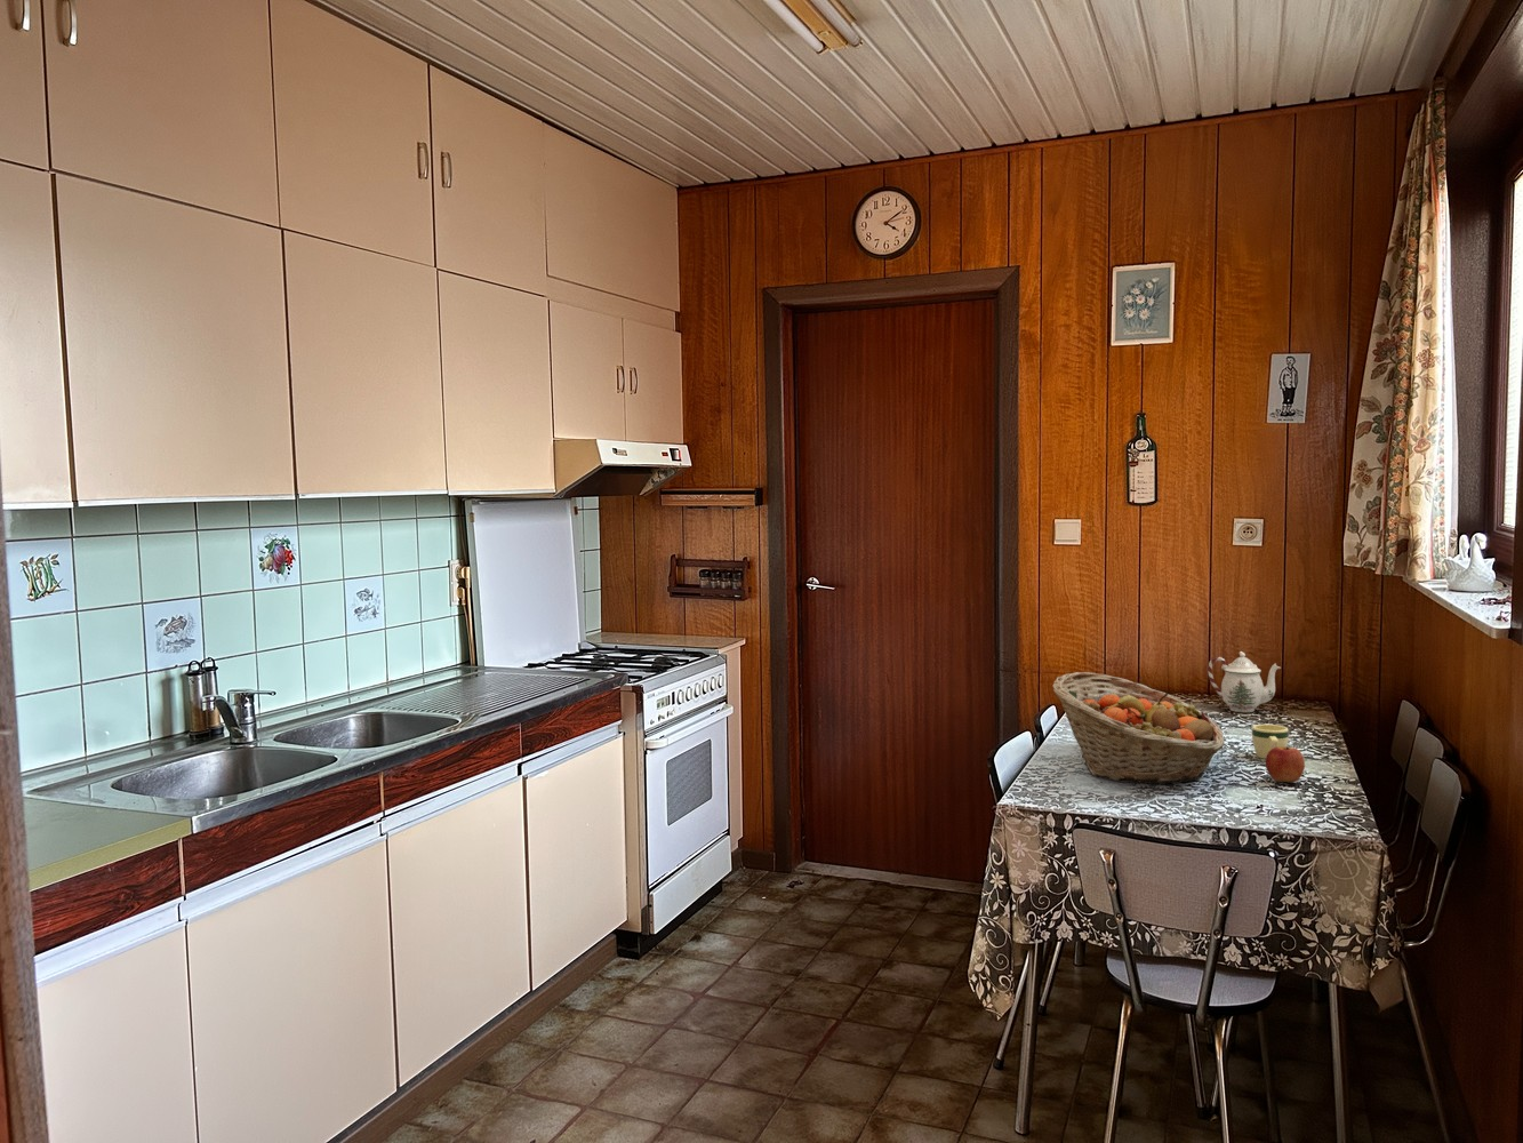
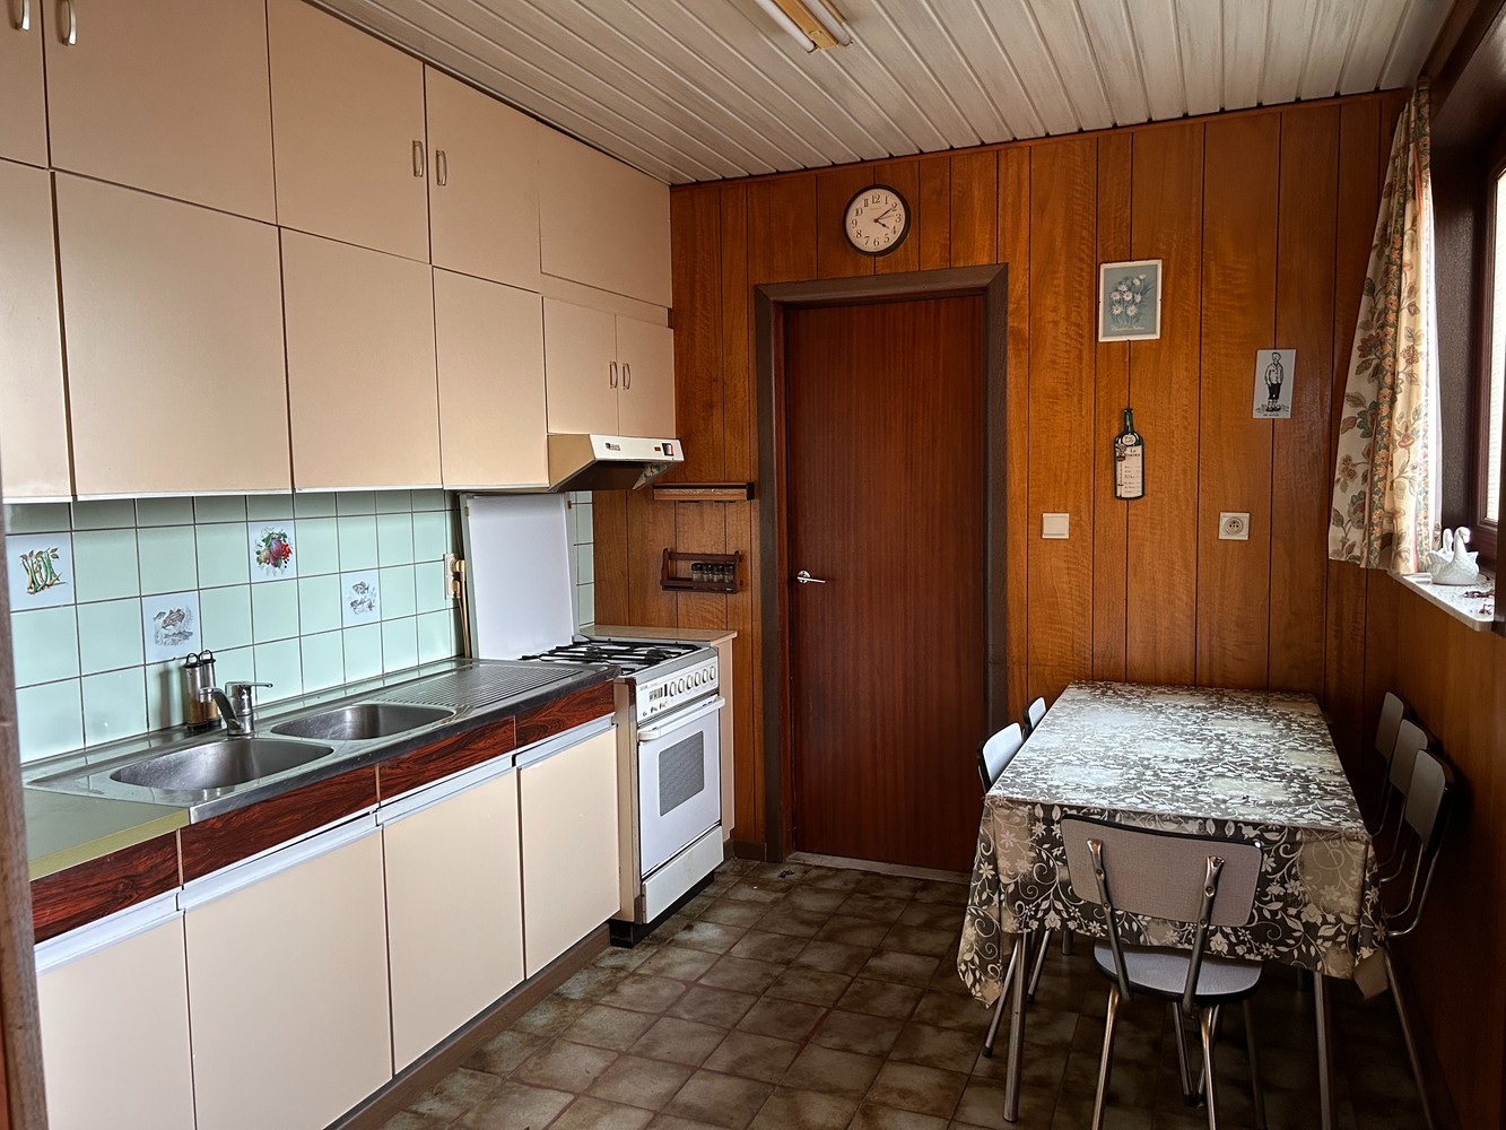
- fruit basket (1137, 724)
- apple (1284, 764)
- mug (1271, 743)
- teapot (1243, 680)
